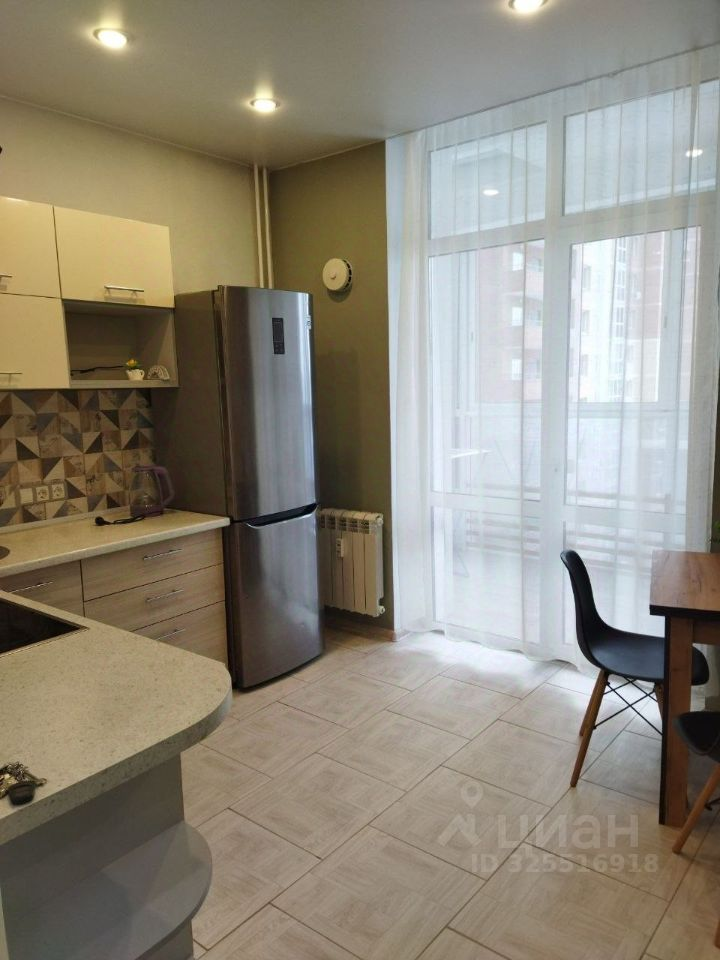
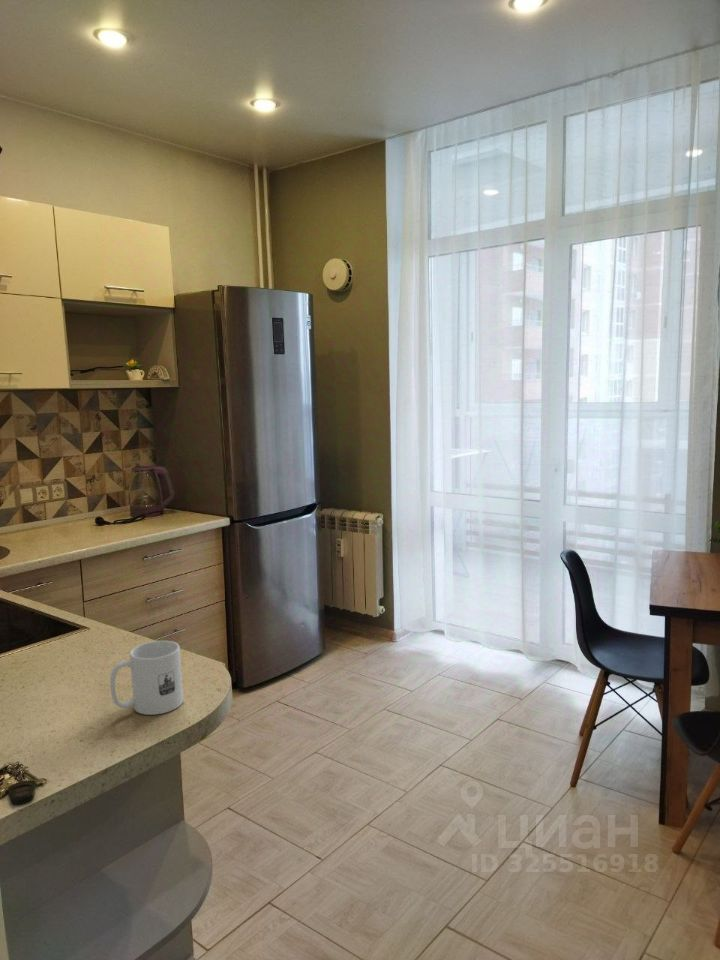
+ mug (146, 679)
